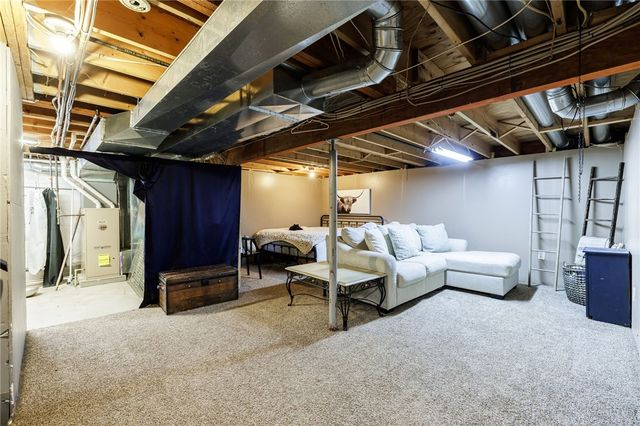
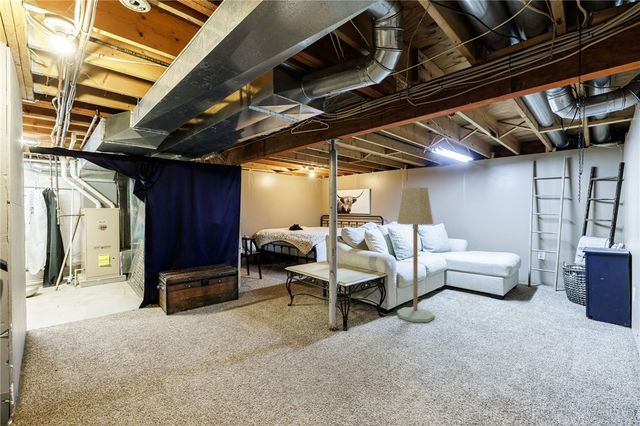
+ floor lamp (415, 252)
